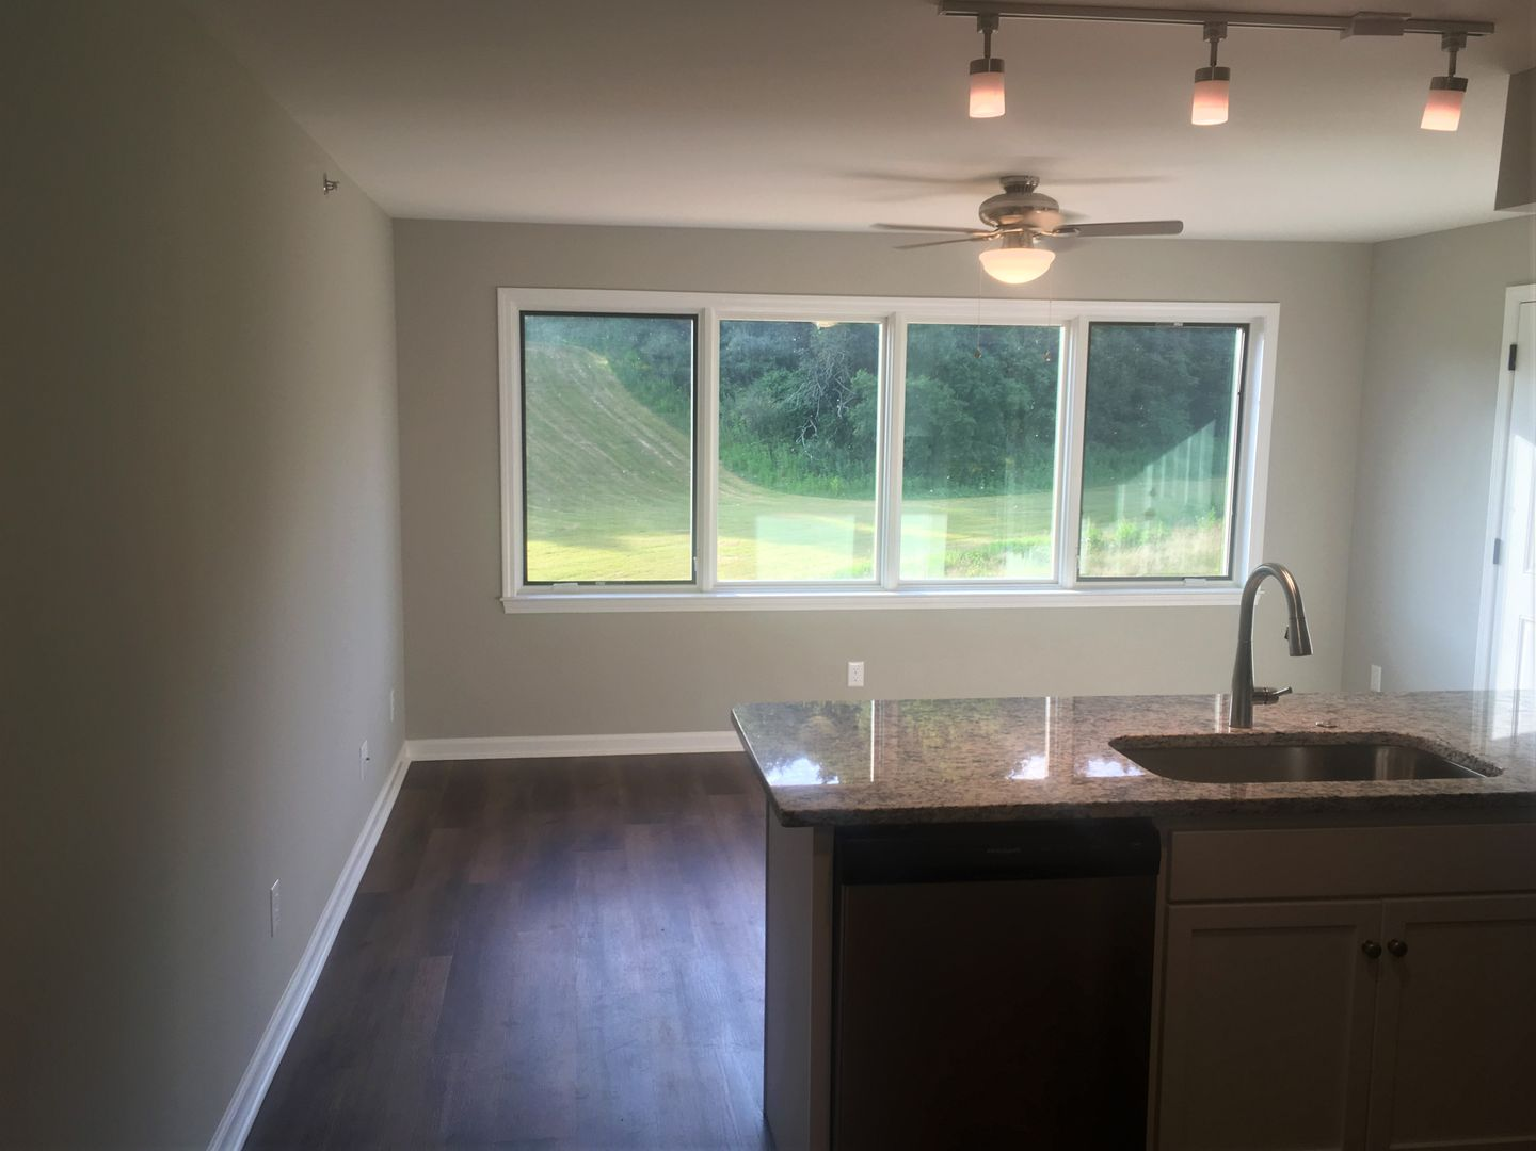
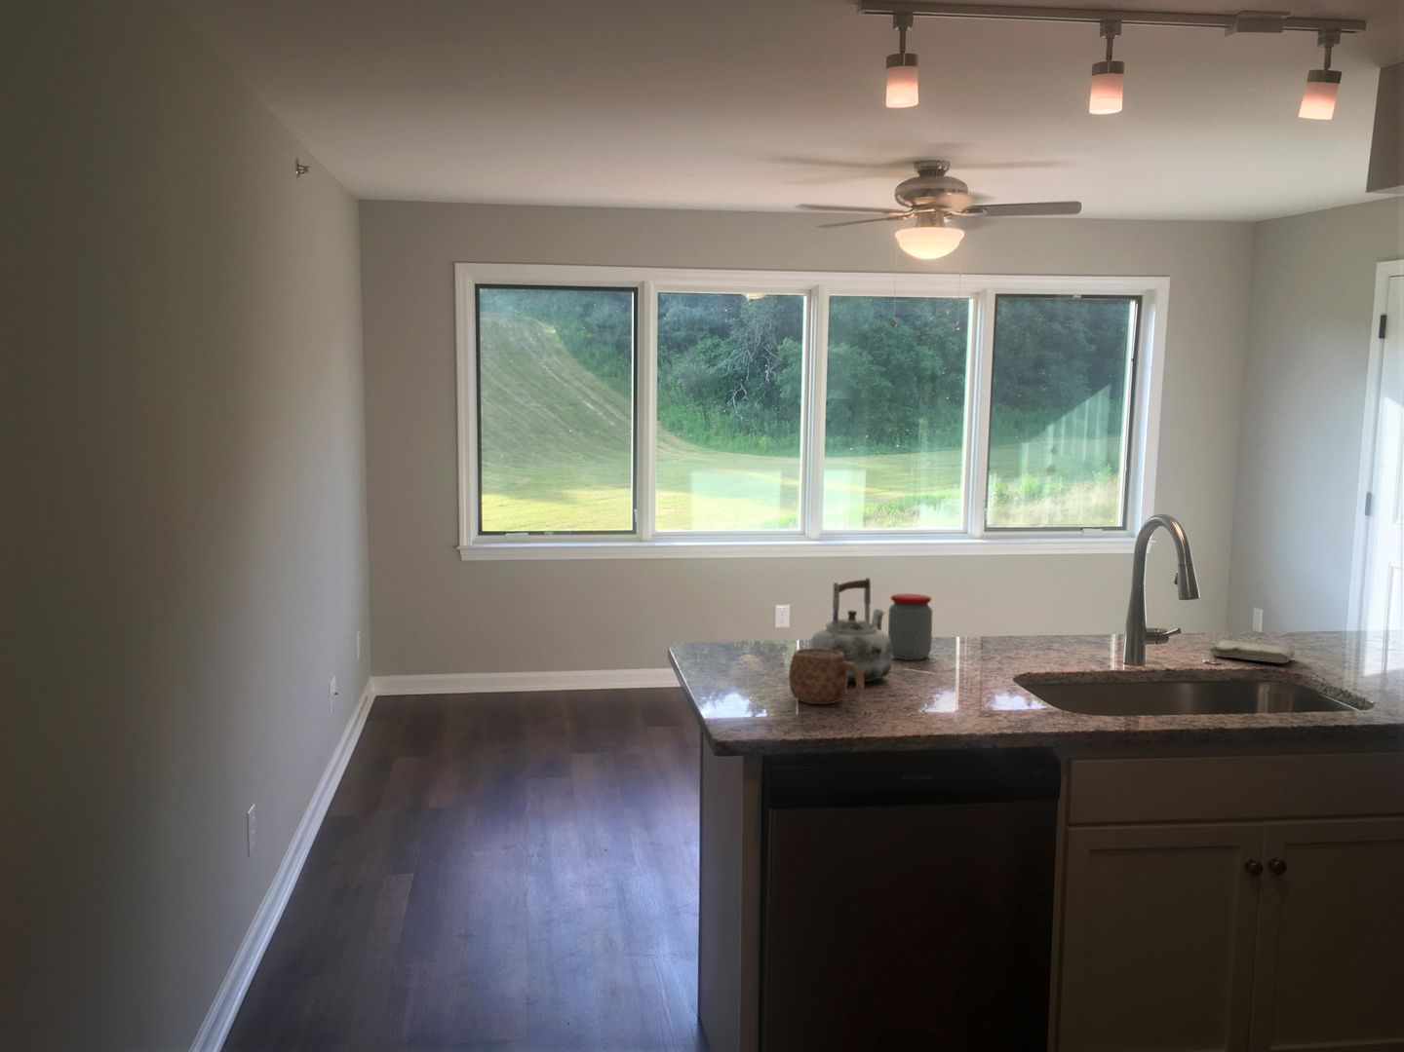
+ jar (910, 627)
+ mug (828, 677)
+ washcloth (1251, 651)
+ kettle (856, 628)
